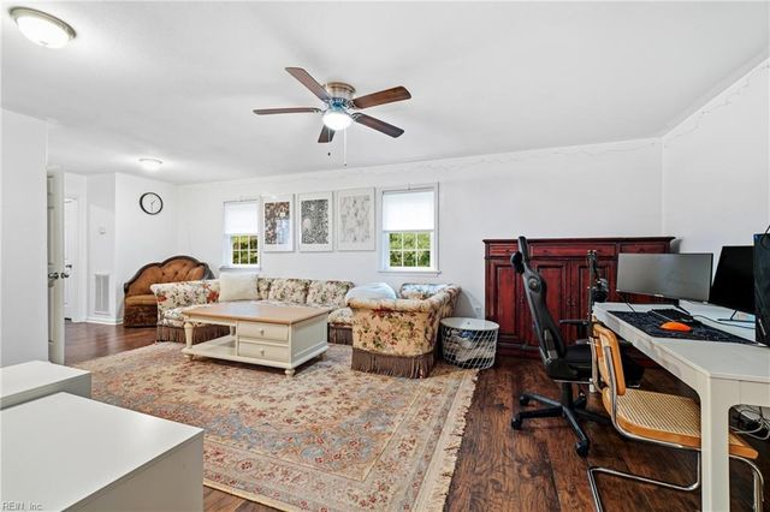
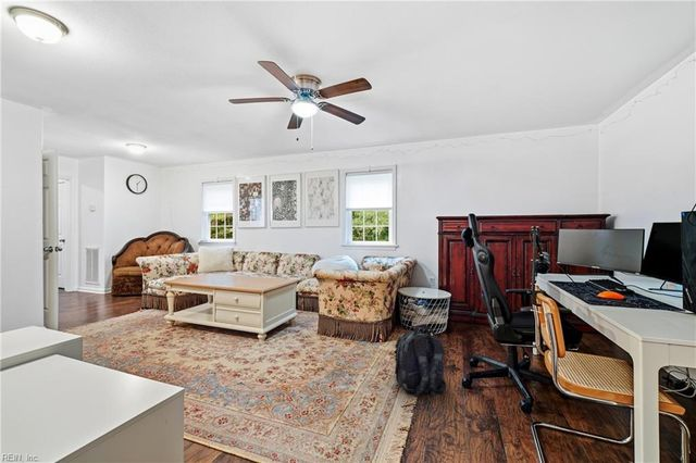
+ backpack (419, 353)
